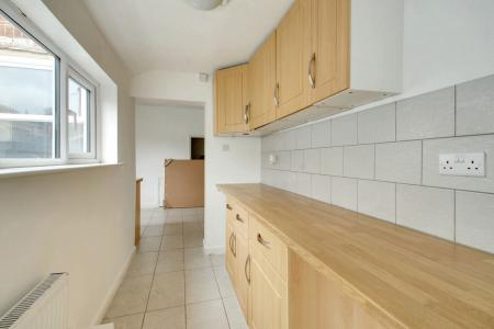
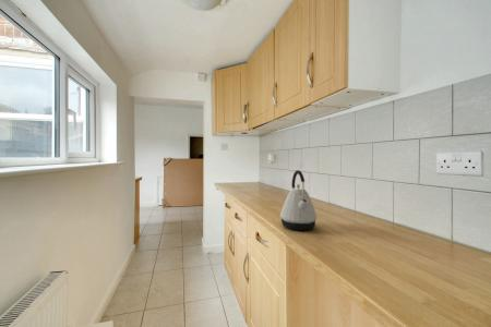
+ kettle (298, 198)
